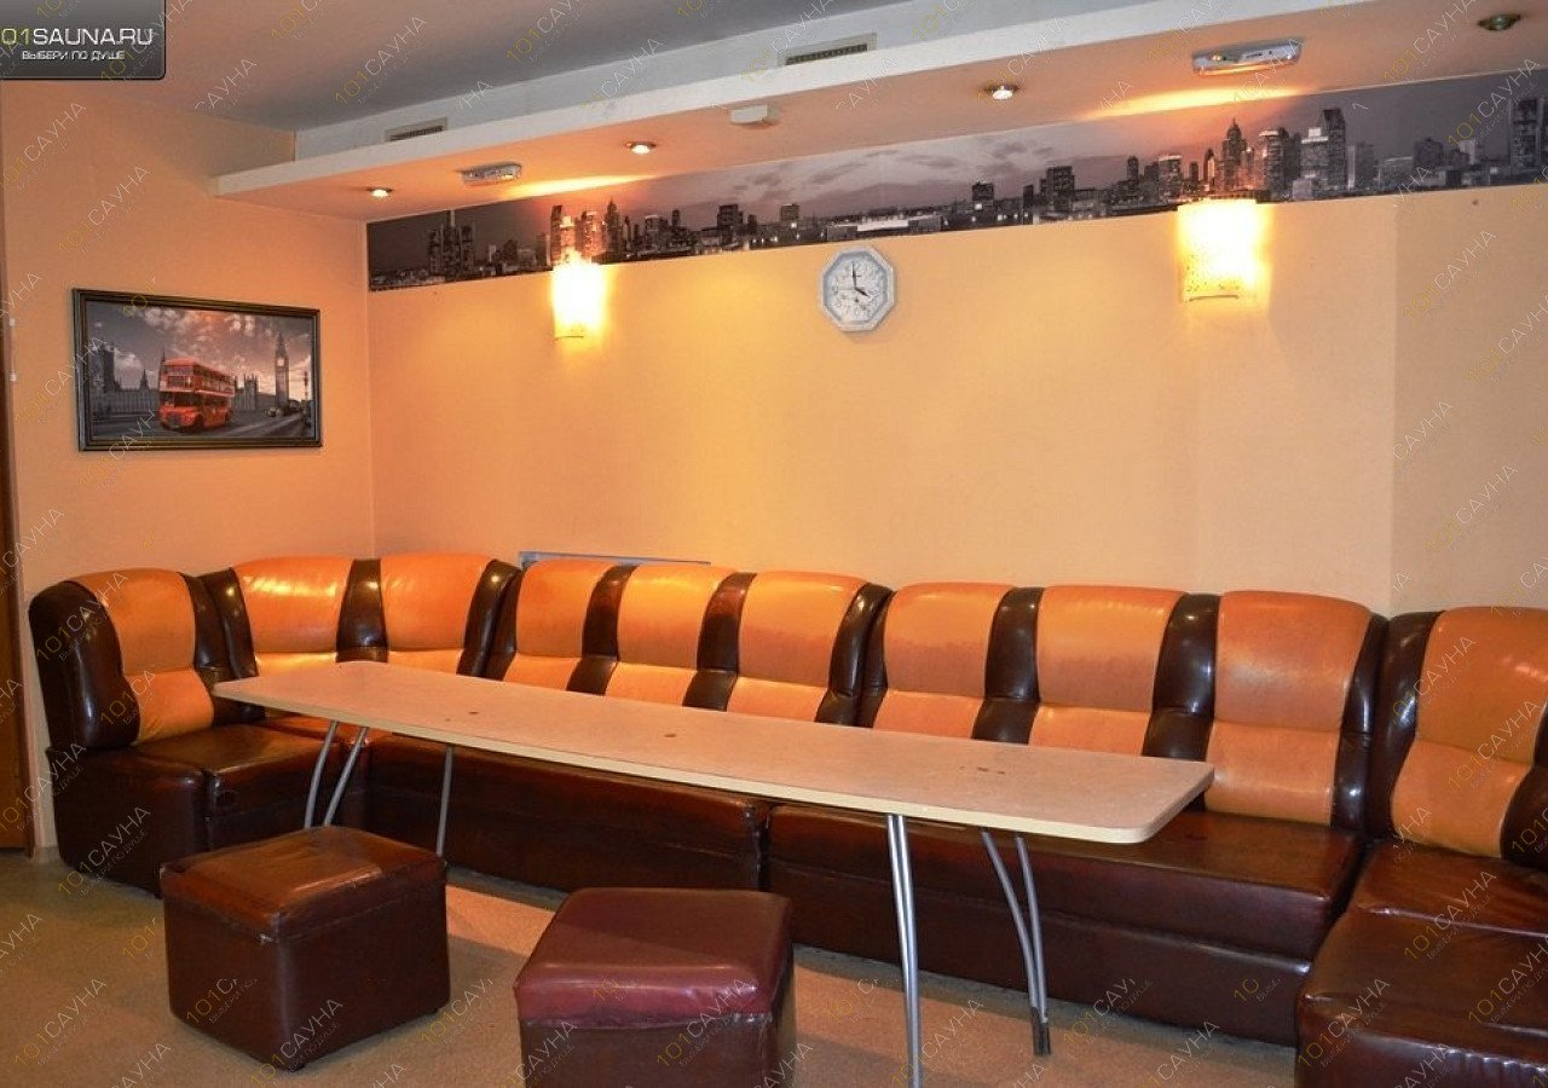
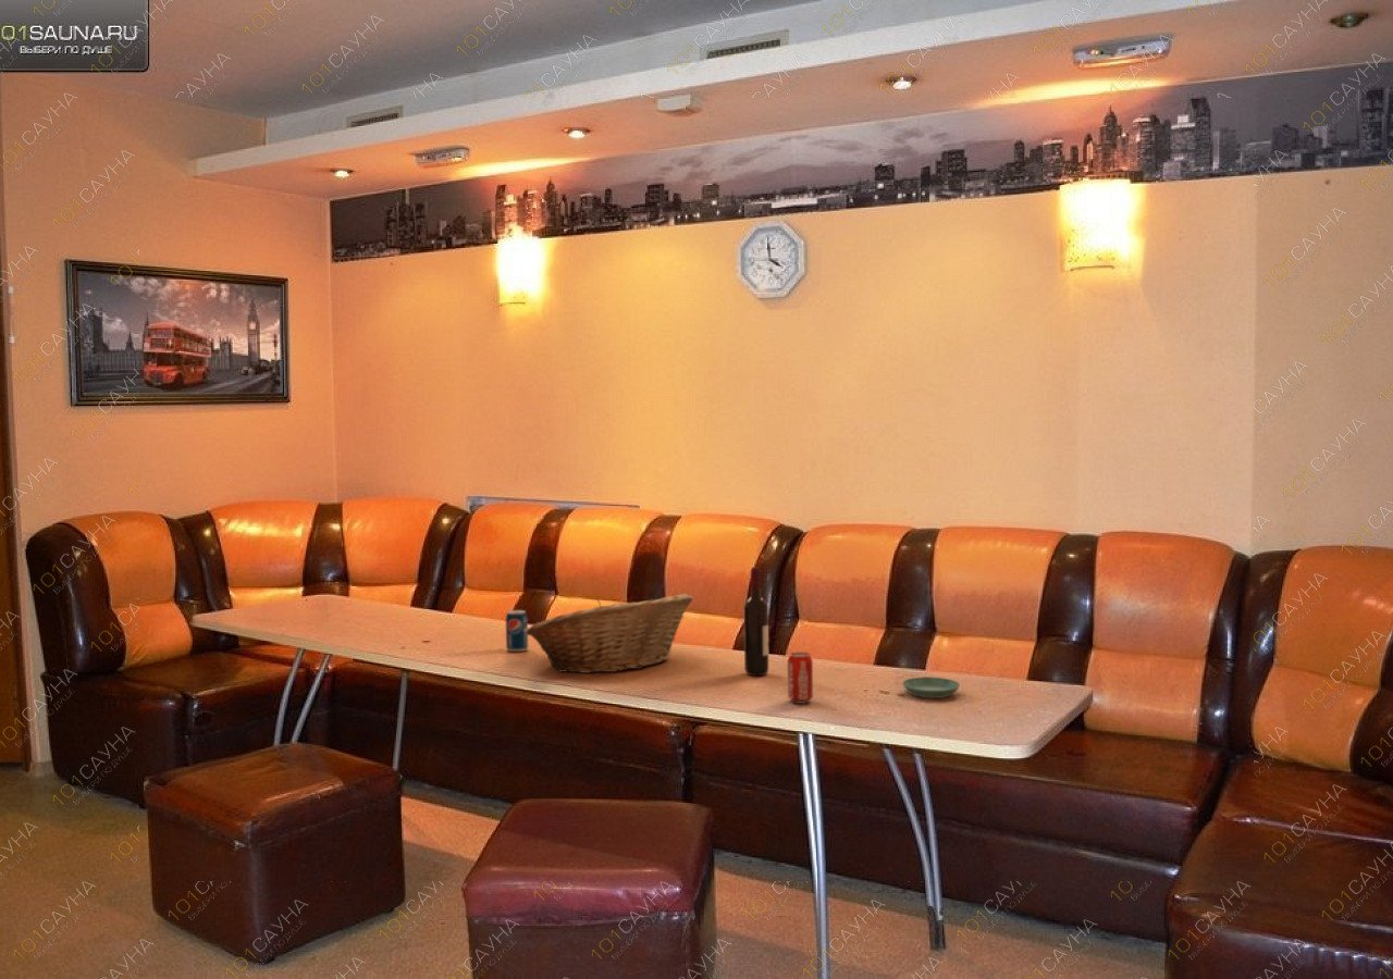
+ saucer (930, 687)
+ wine bottle (755, 620)
+ beverage can (516, 630)
+ fruit basket (612, 628)
+ beverage can (800, 678)
